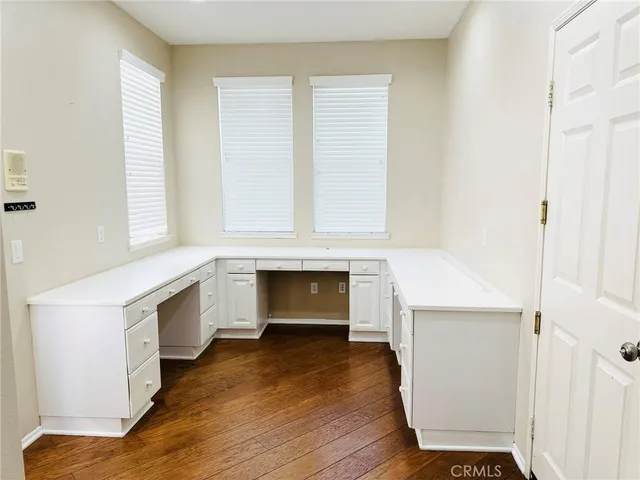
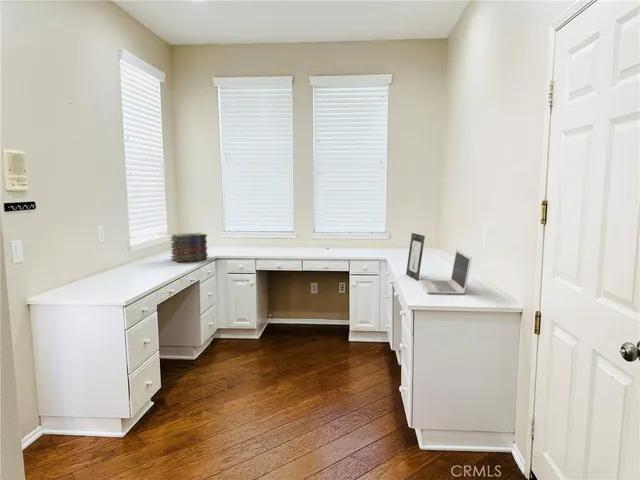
+ laptop (452, 271)
+ book stack (189, 246)
+ picture frame (415, 256)
